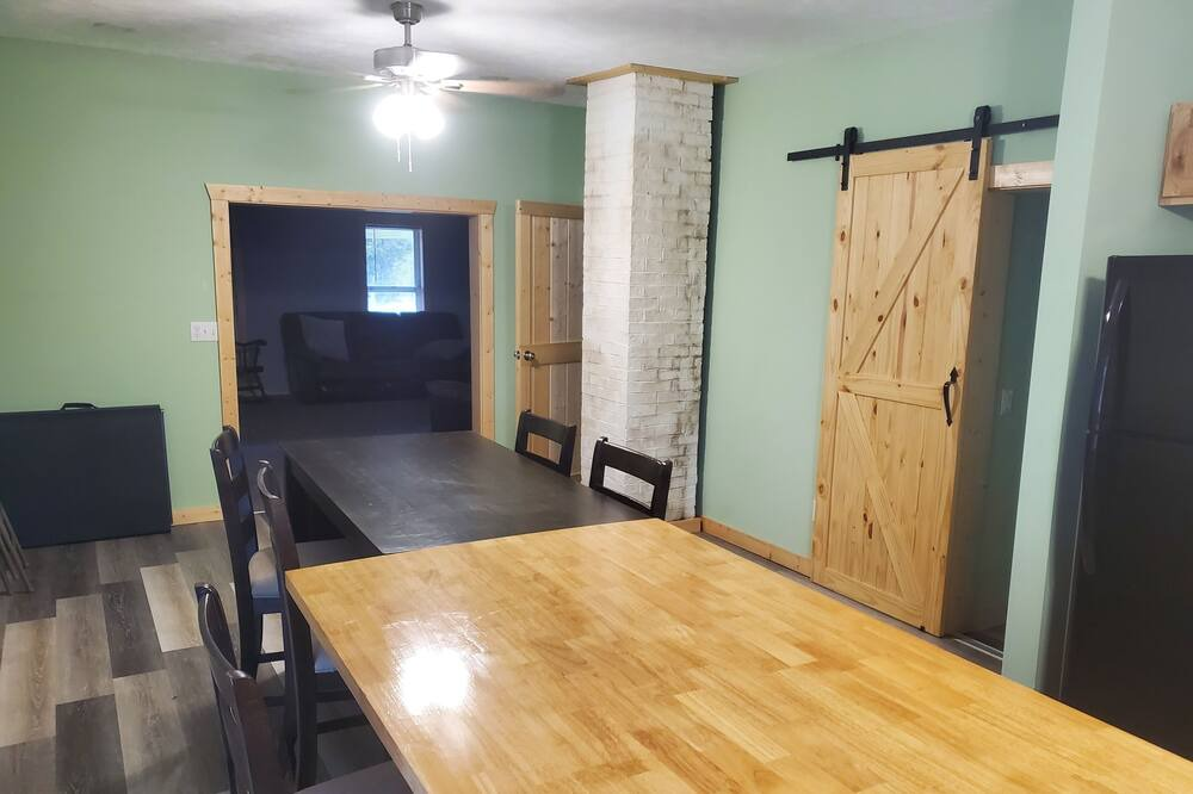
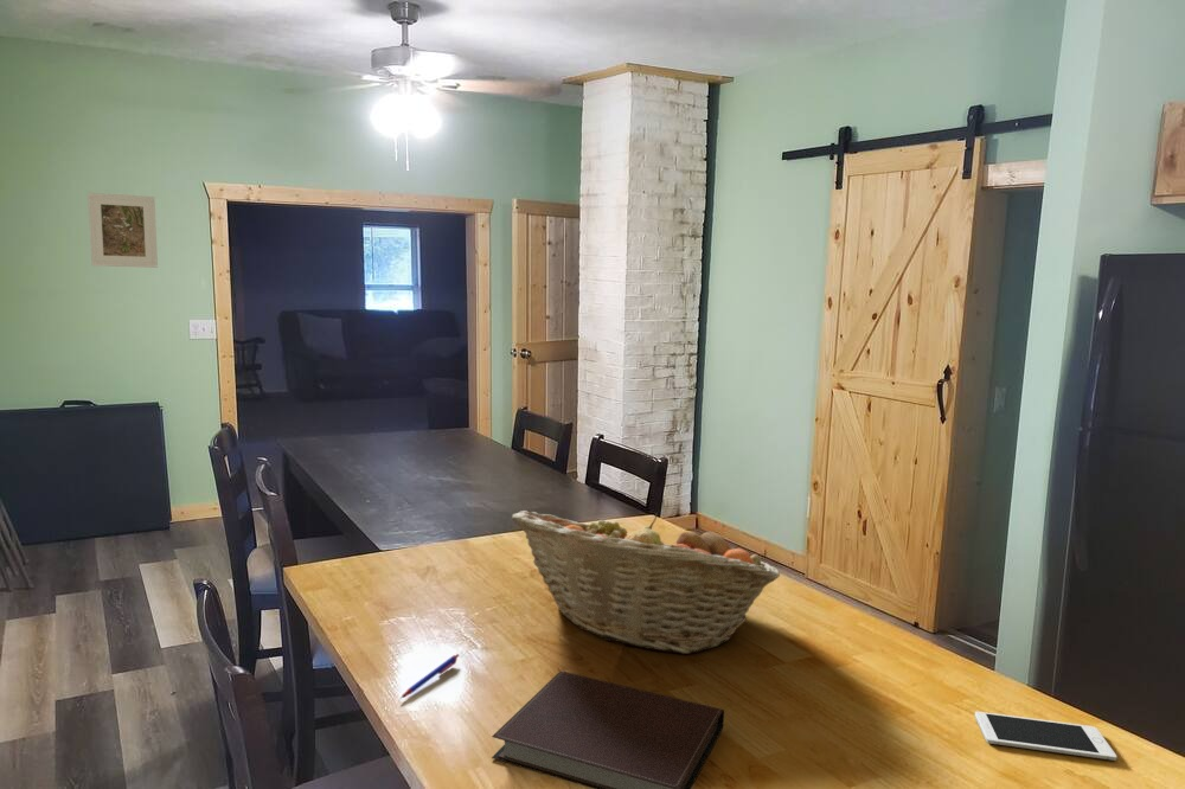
+ fruit basket (640, 563)
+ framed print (123, 230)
+ cell phone (1042, 735)
+ pen (430, 675)
+ notebook (611, 731)
